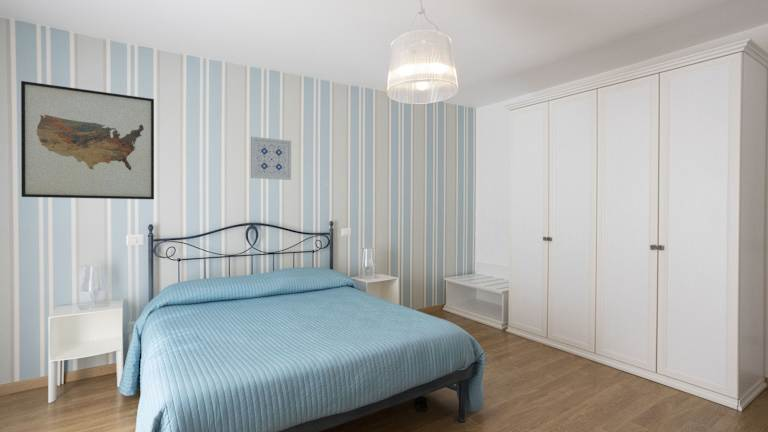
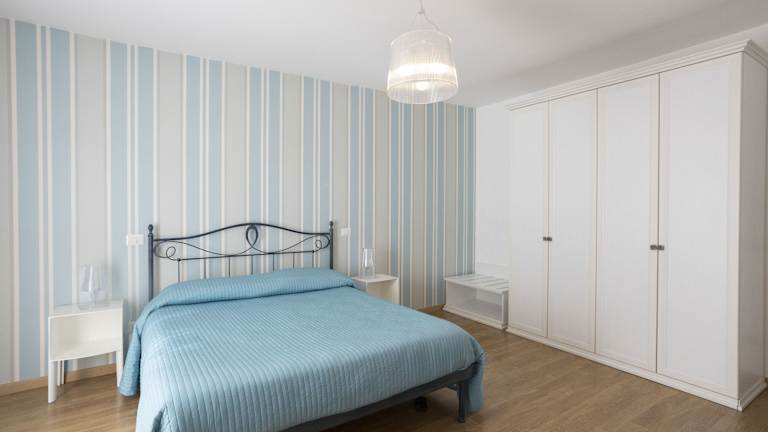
- wall art (271, 158)
- wall art (92, 144)
